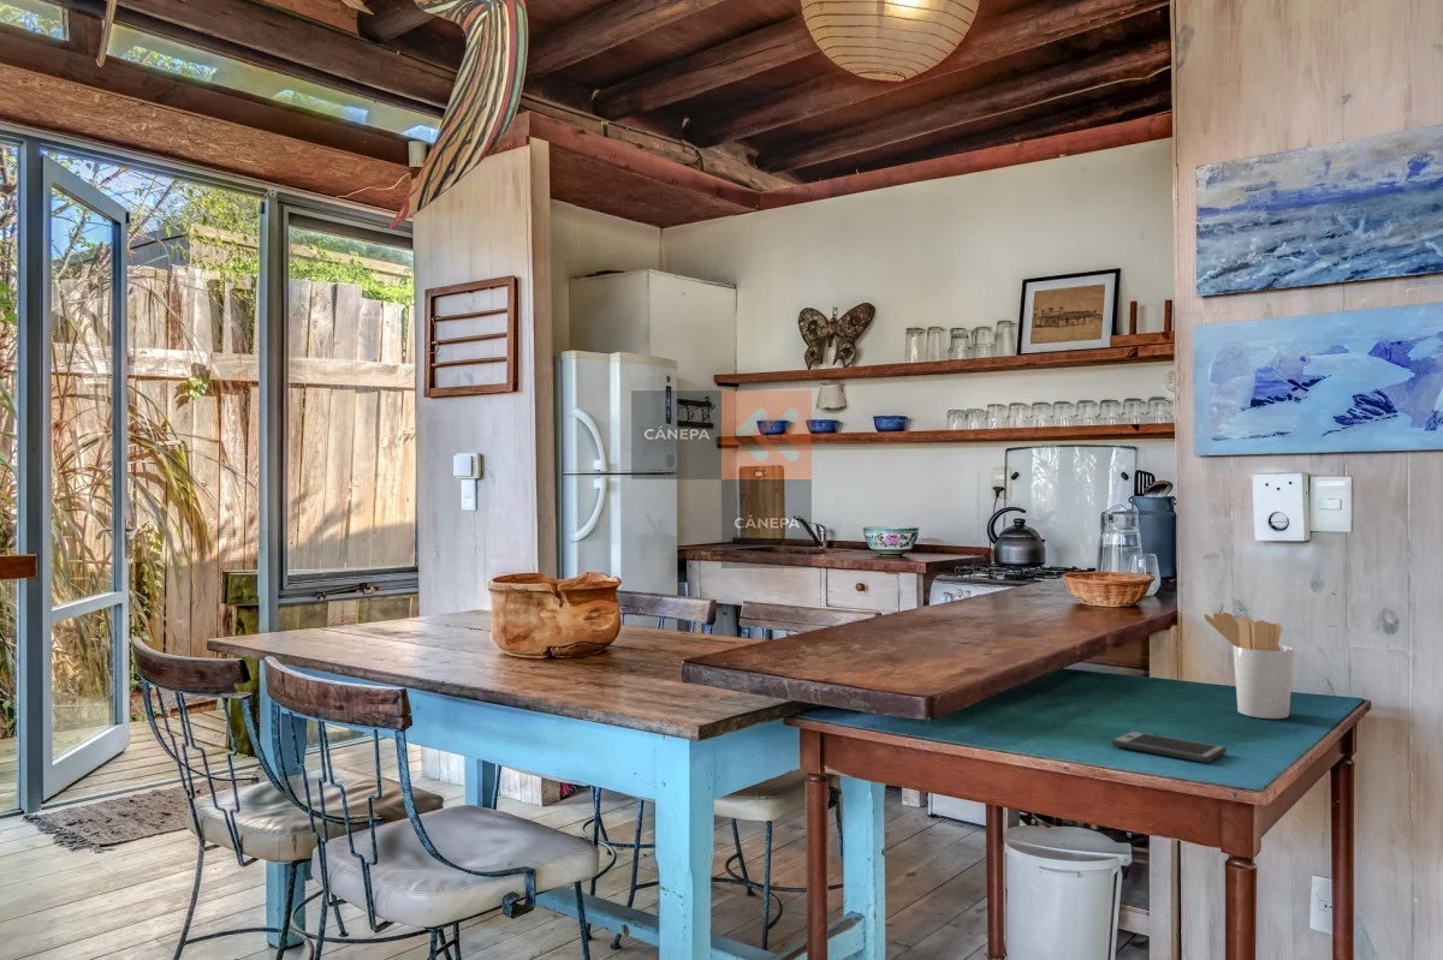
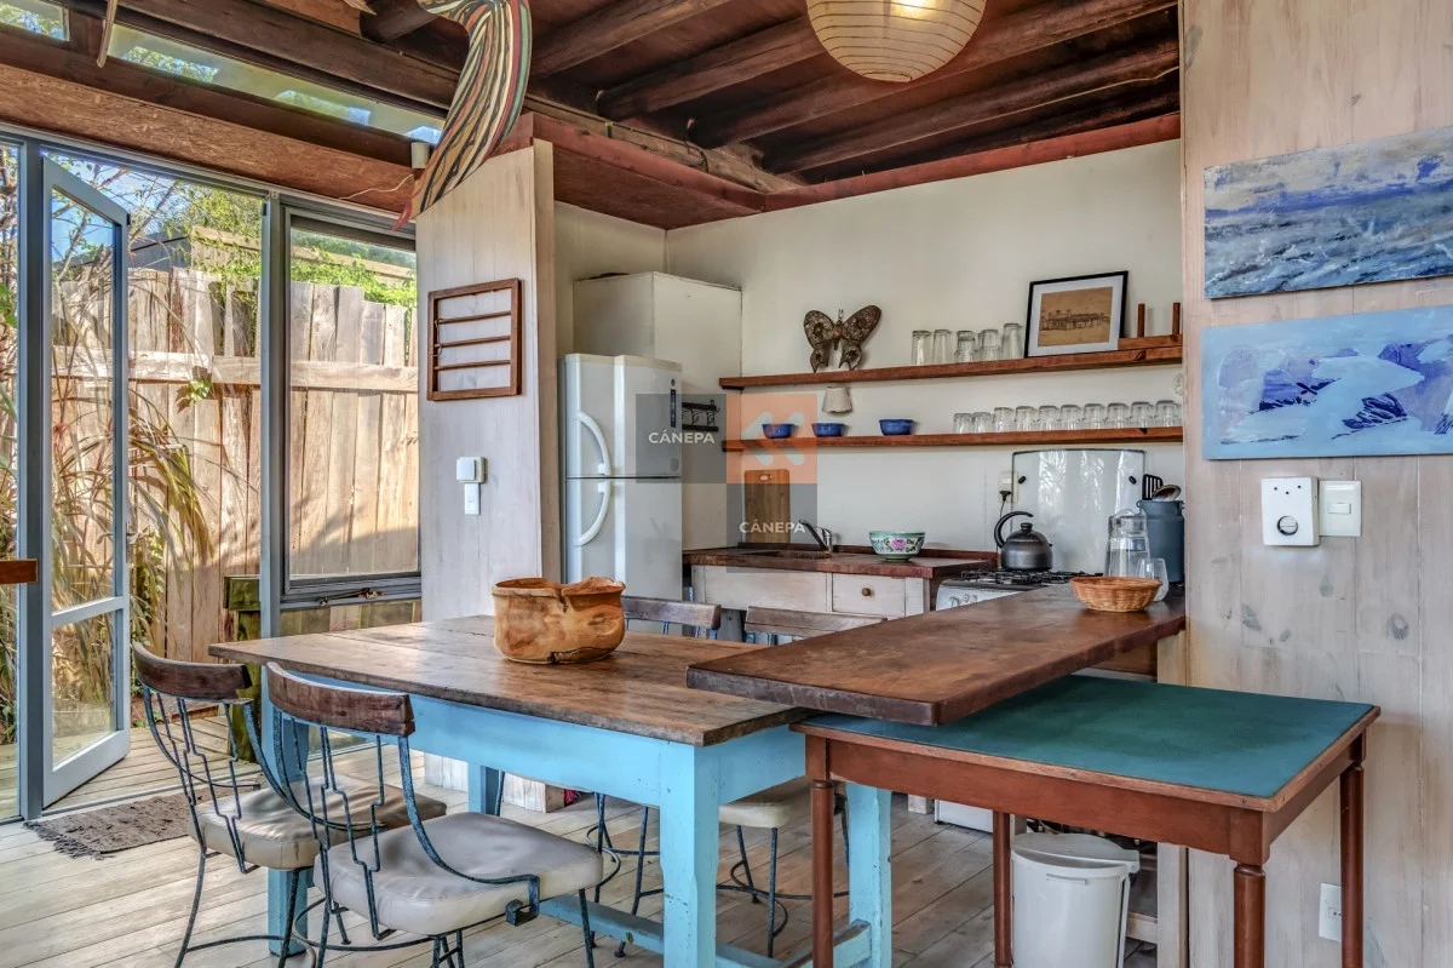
- smartphone (1168, 746)
- utensil holder (1248, 661)
